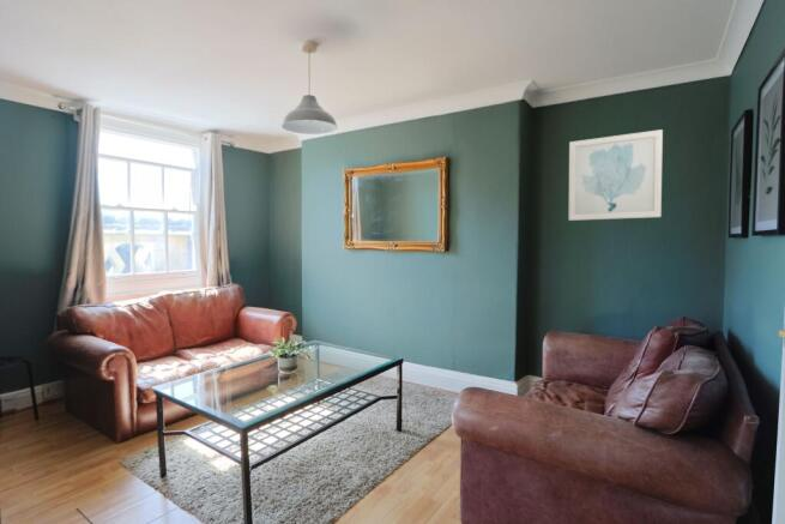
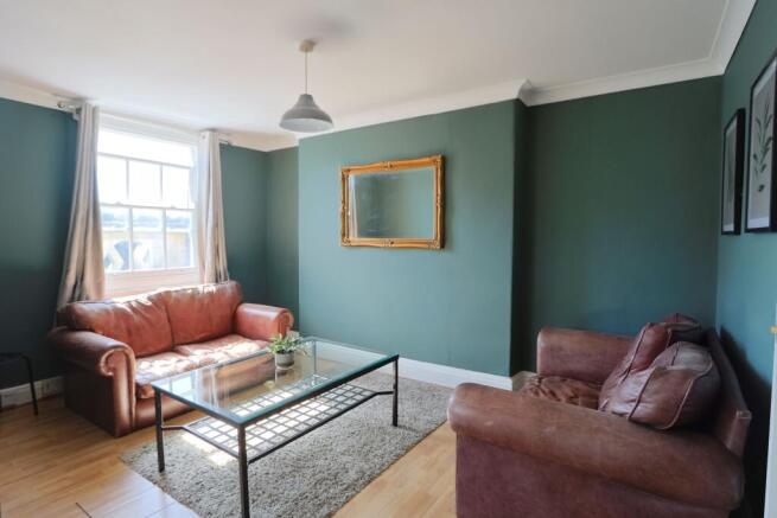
- wall art (612, 177)
